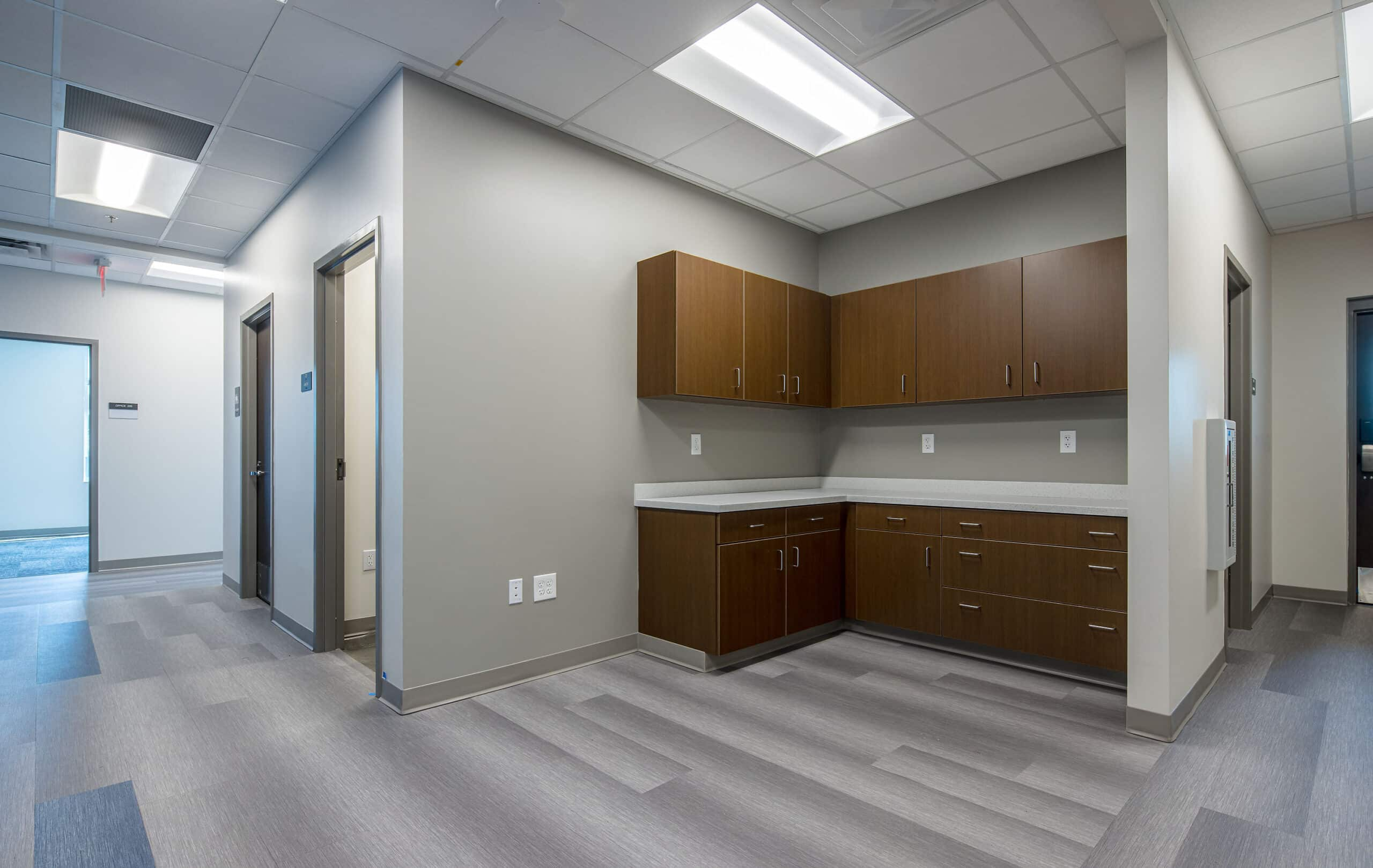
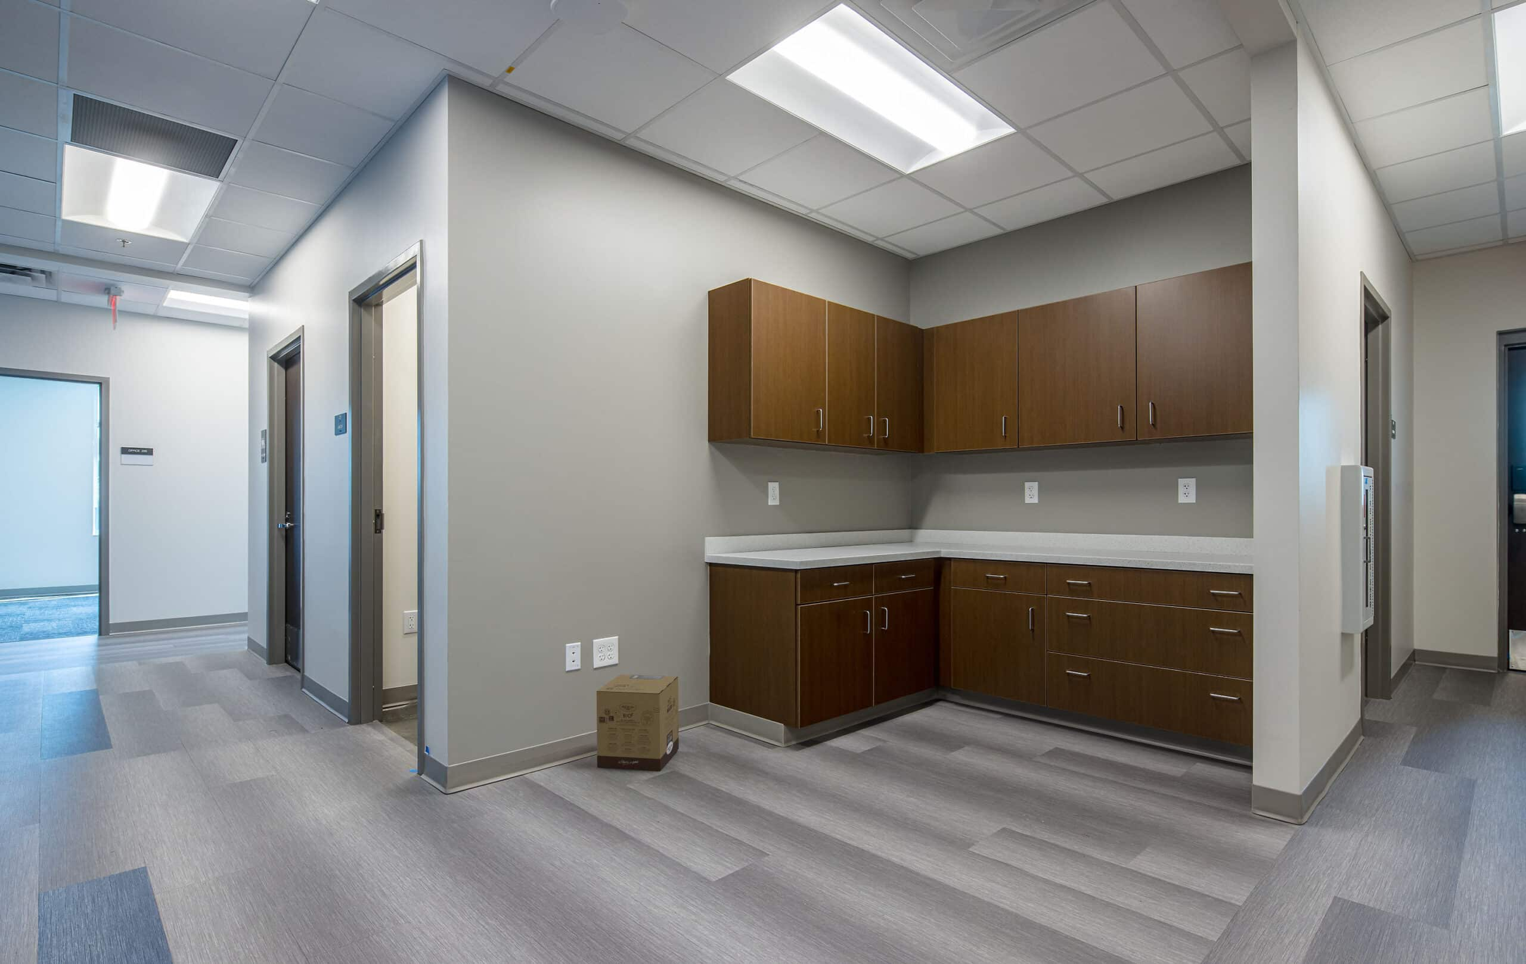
+ cardboard box (639, 721)
